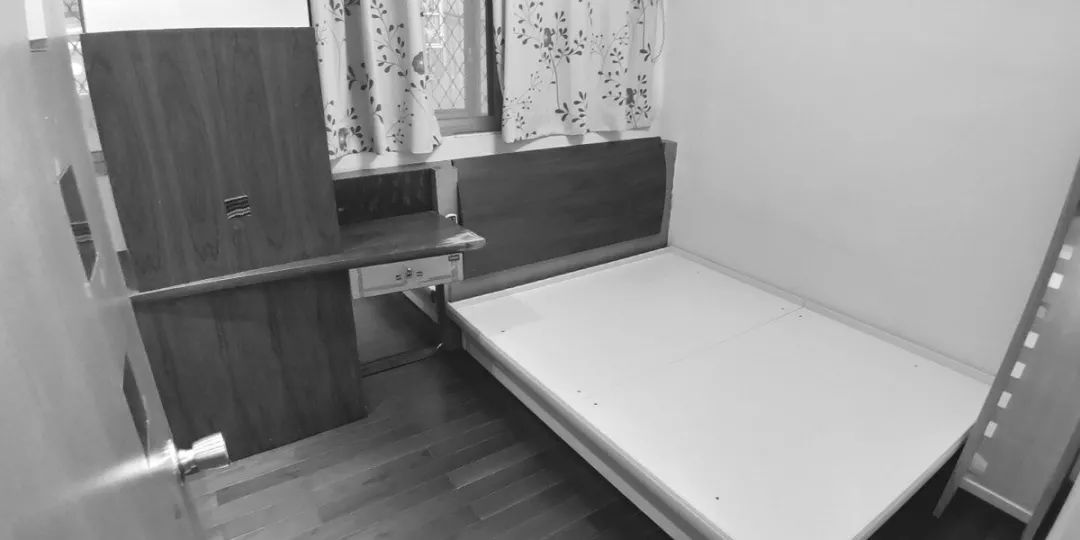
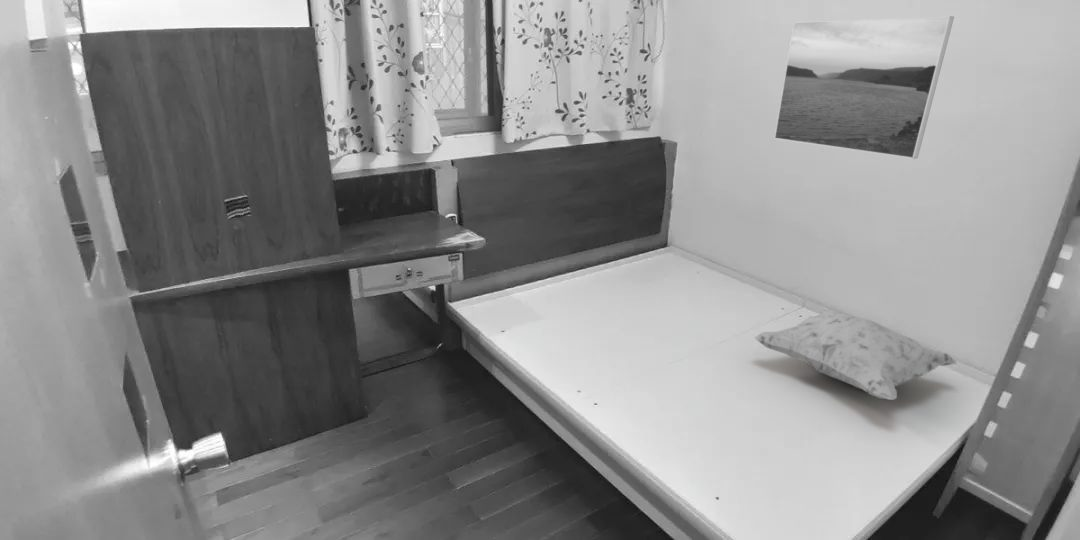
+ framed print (851, 85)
+ decorative pillow (852, 349)
